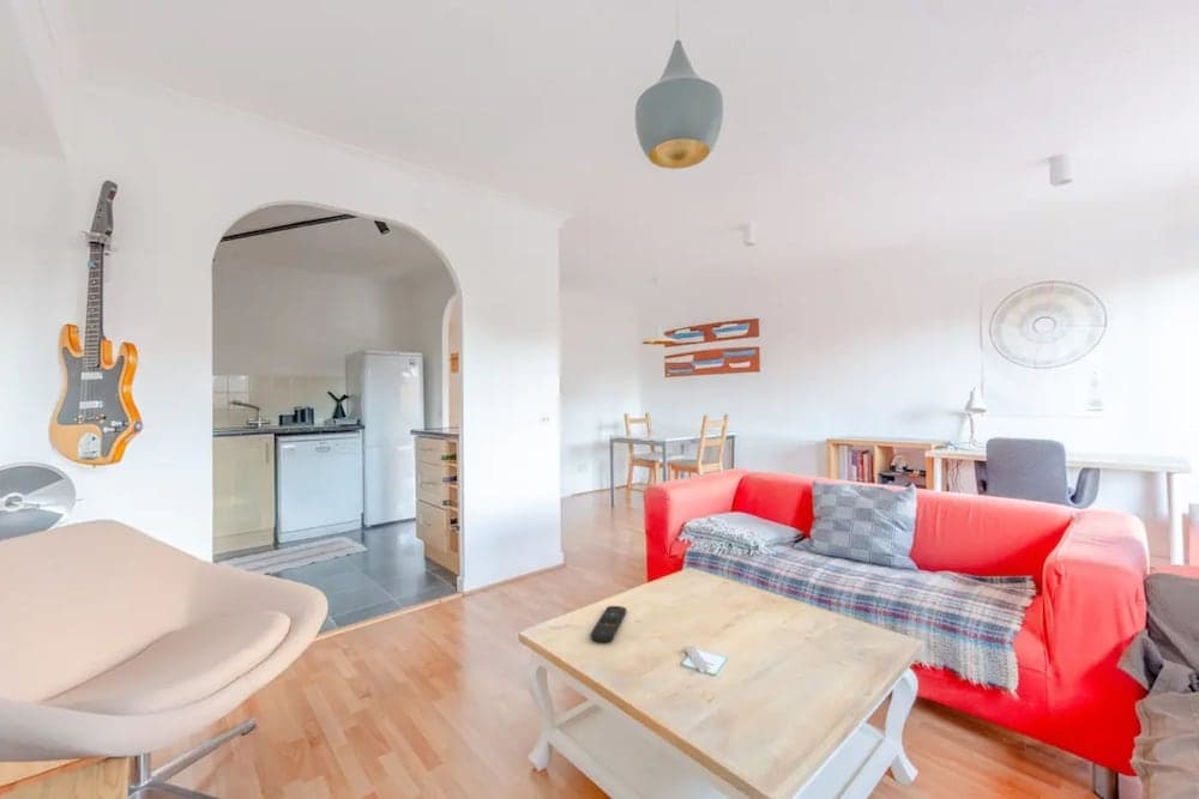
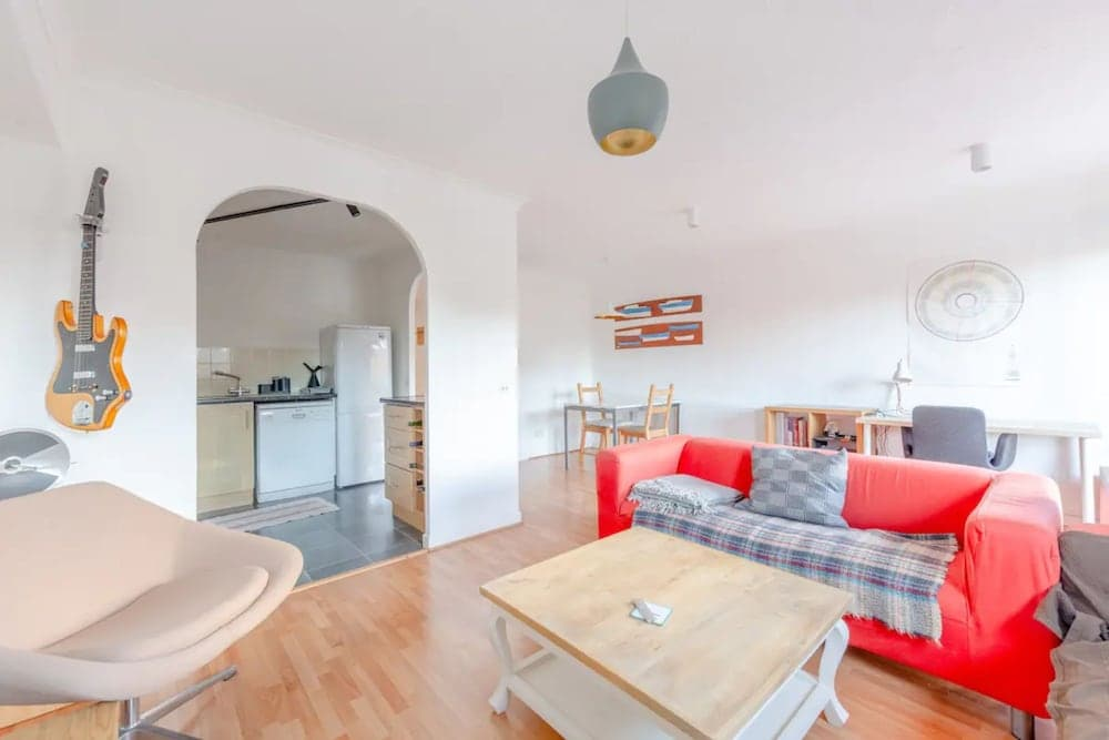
- remote control (609, 622)
